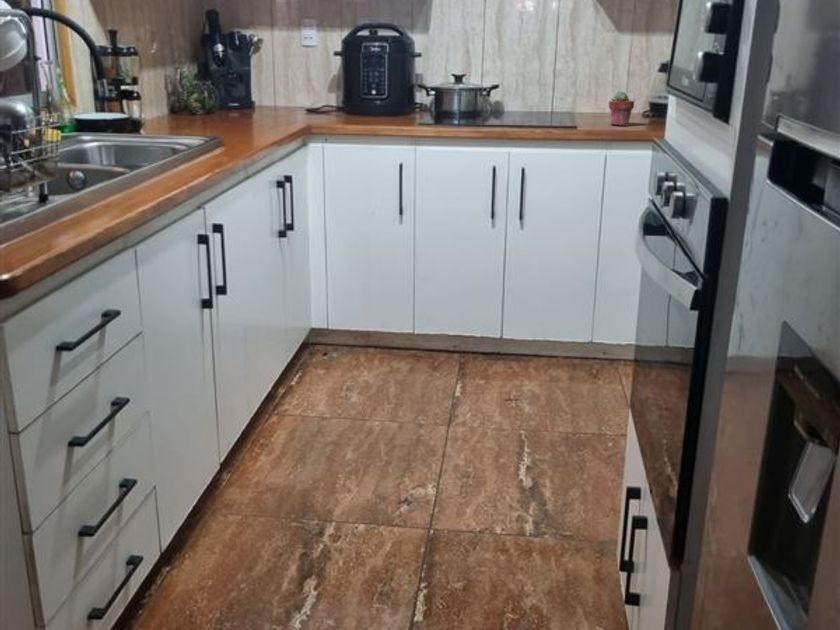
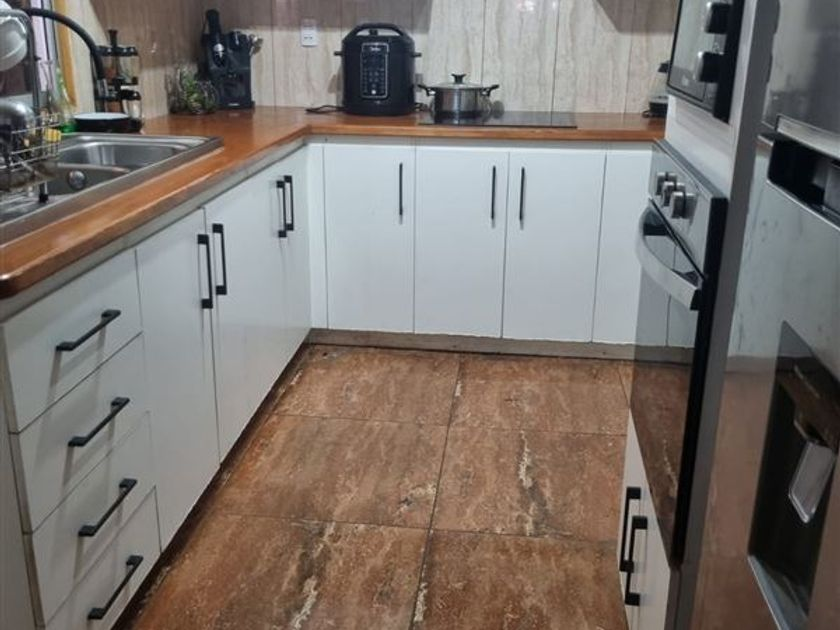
- potted succulent (621, 108)
